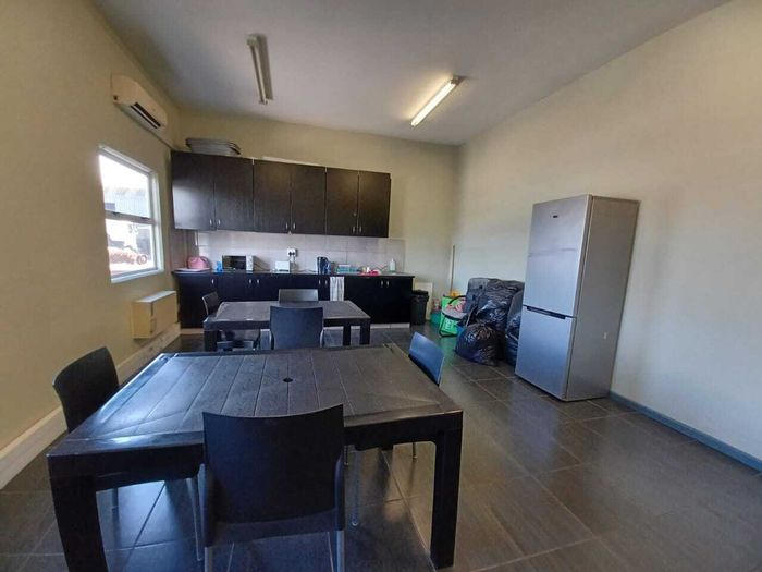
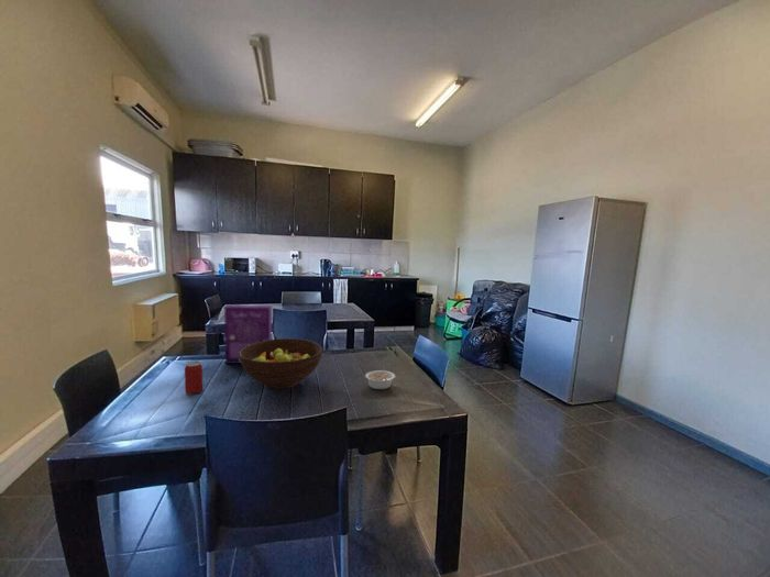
+ fruit bowl (282, 366)
+ legume (381, 379)
+ cereal box (249, 333)
+ beverage can (194, 377)
